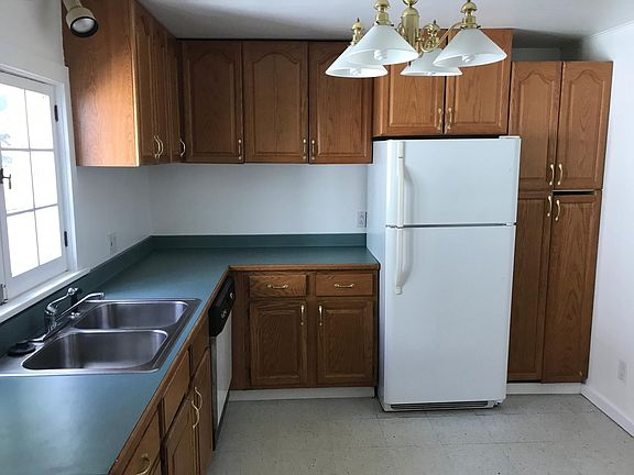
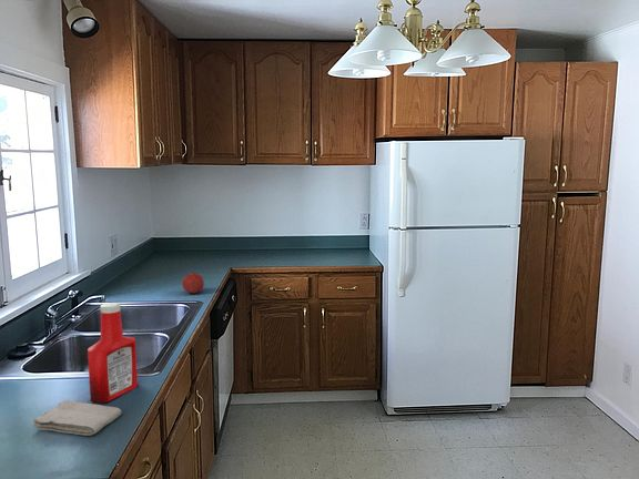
+ soap bottle (112, 348)
+ fruit (193, 282)
+ washcloth (78, 416)
